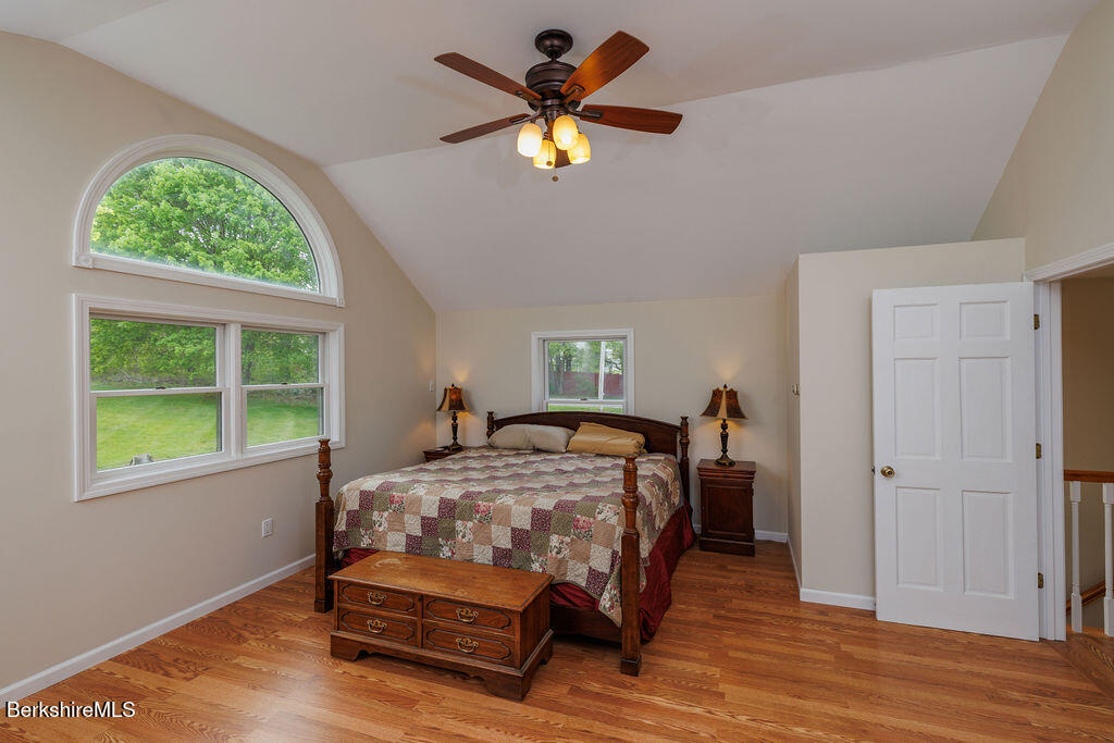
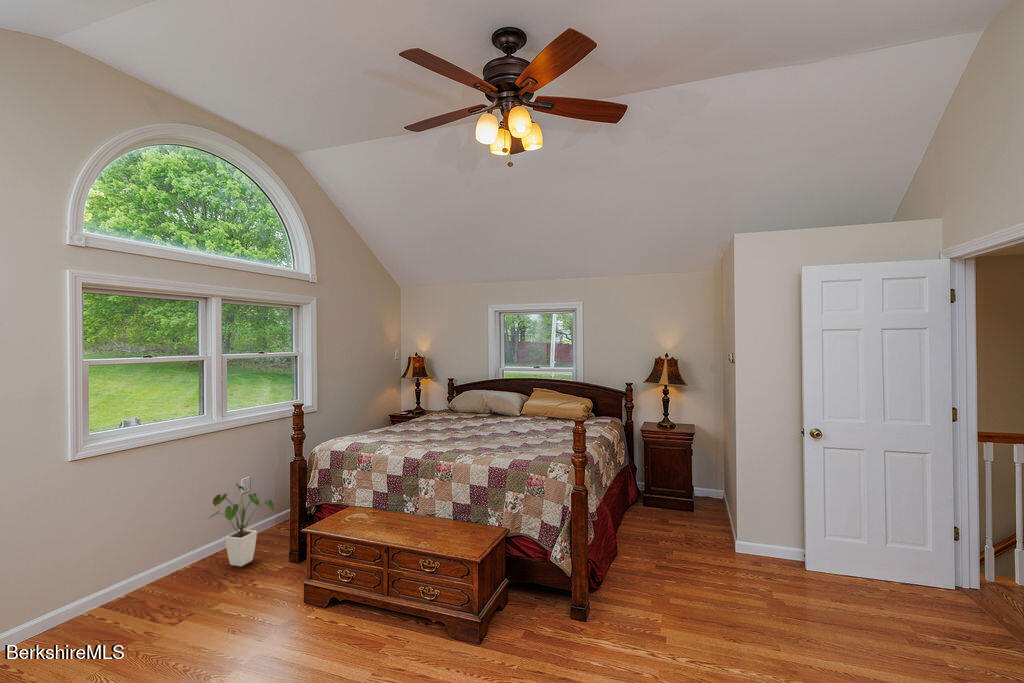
+ house plant (246, 523)
